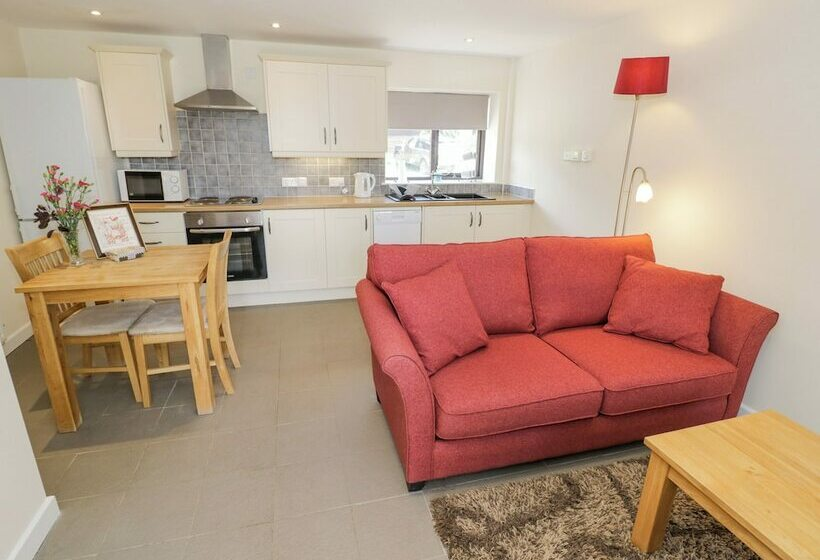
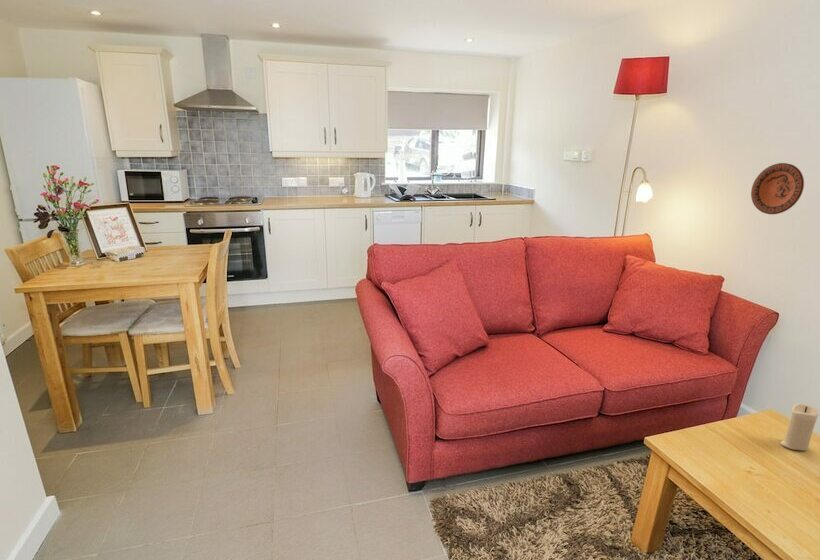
+ decorative plate (776, 189)
+ candle (800, 426)
